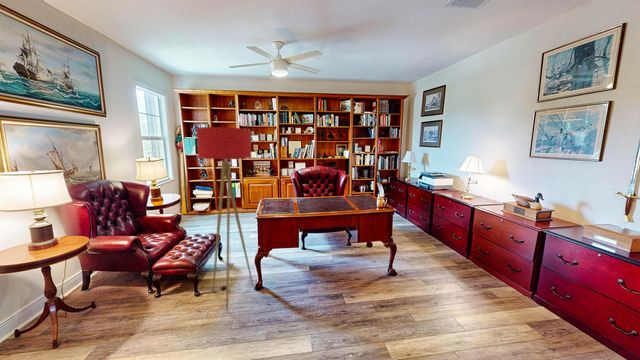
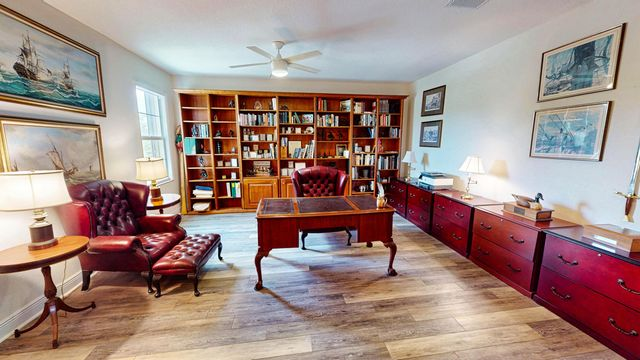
- floor lamp (228, 215)
